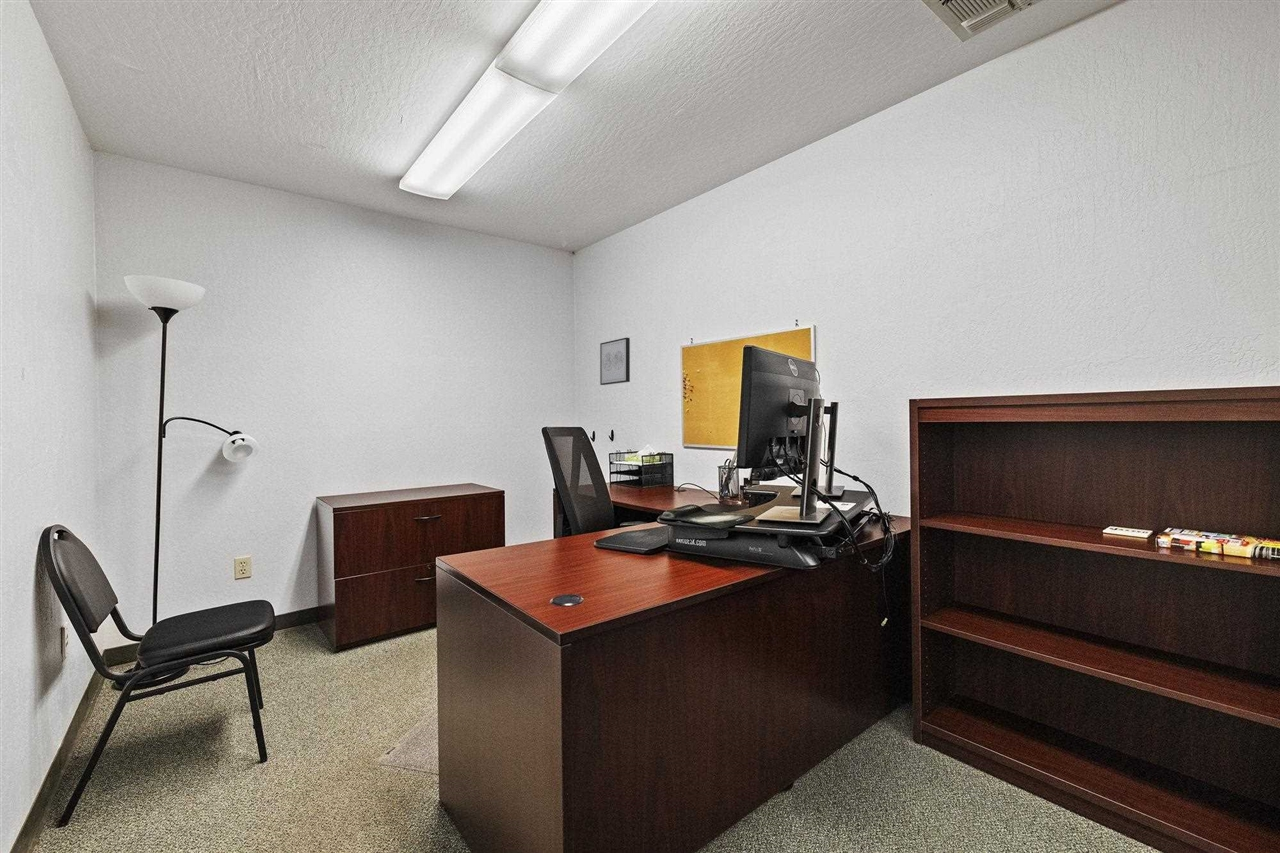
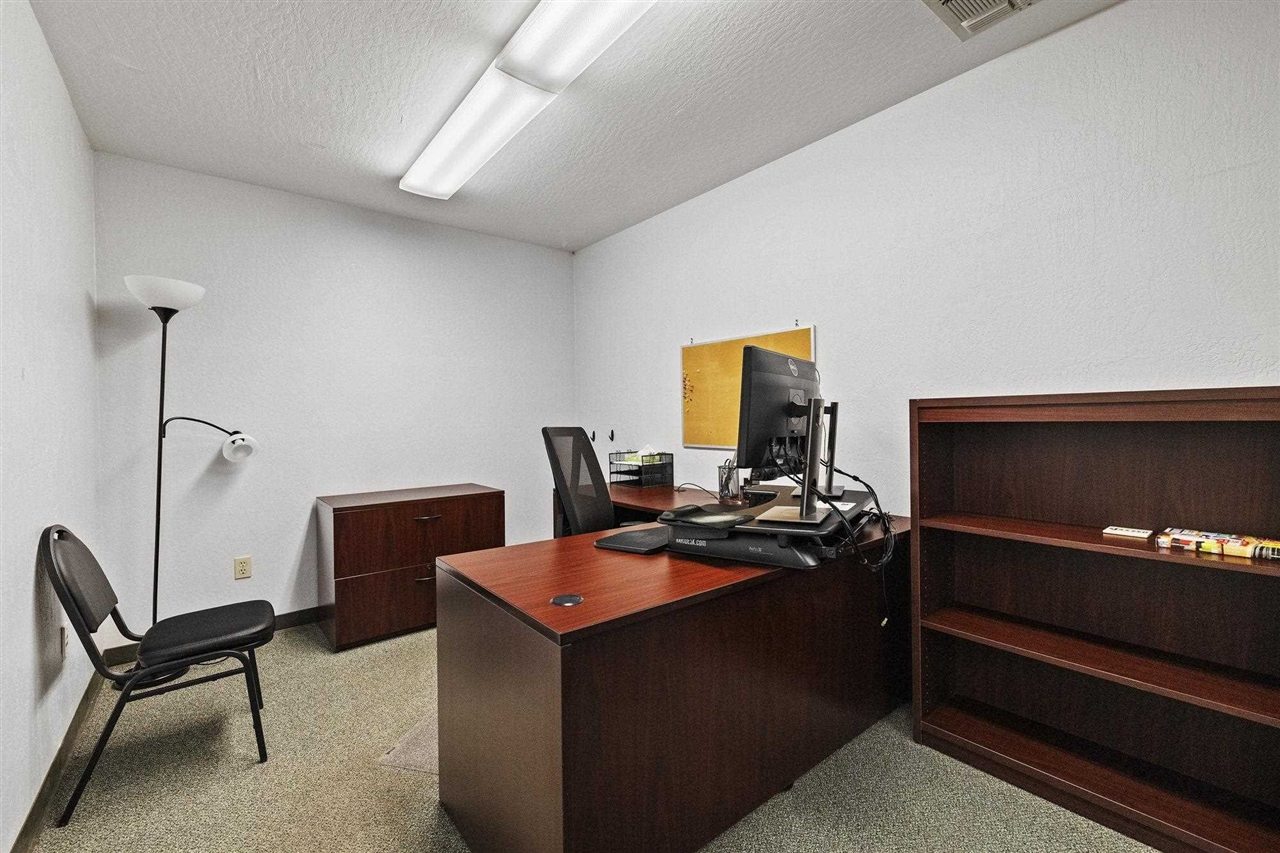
- wall art (614, 362)
